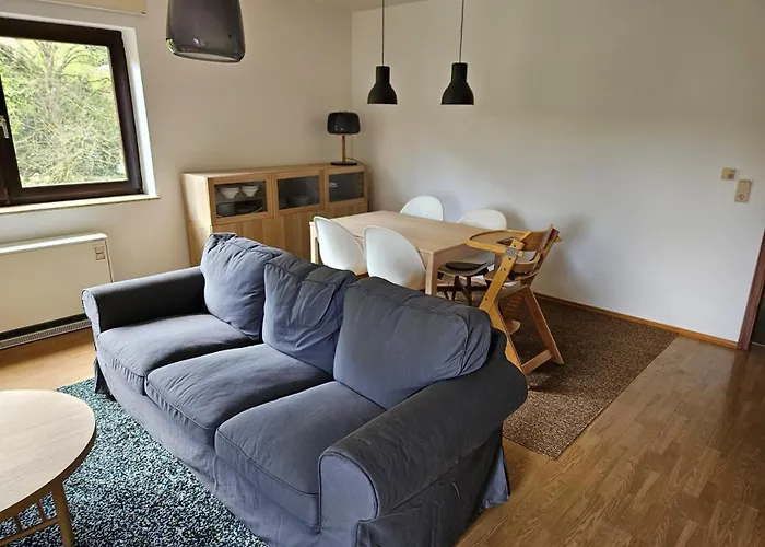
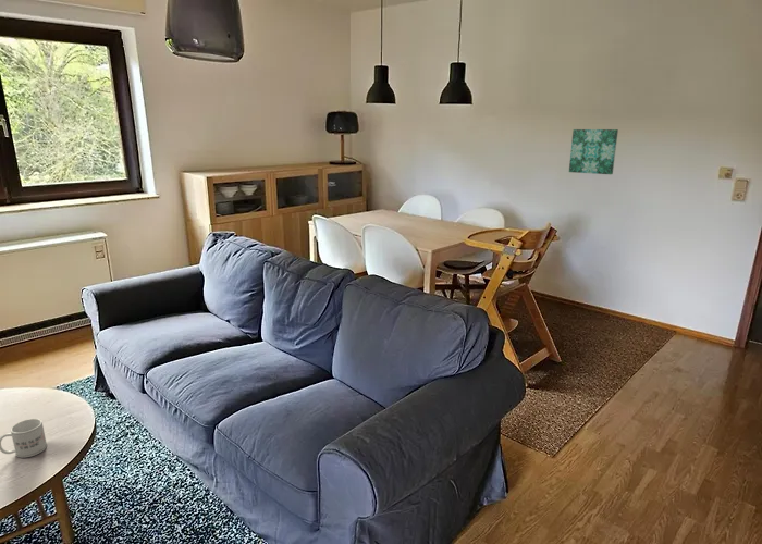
+ mug (22, 440)
+ wall art (592, 151)
